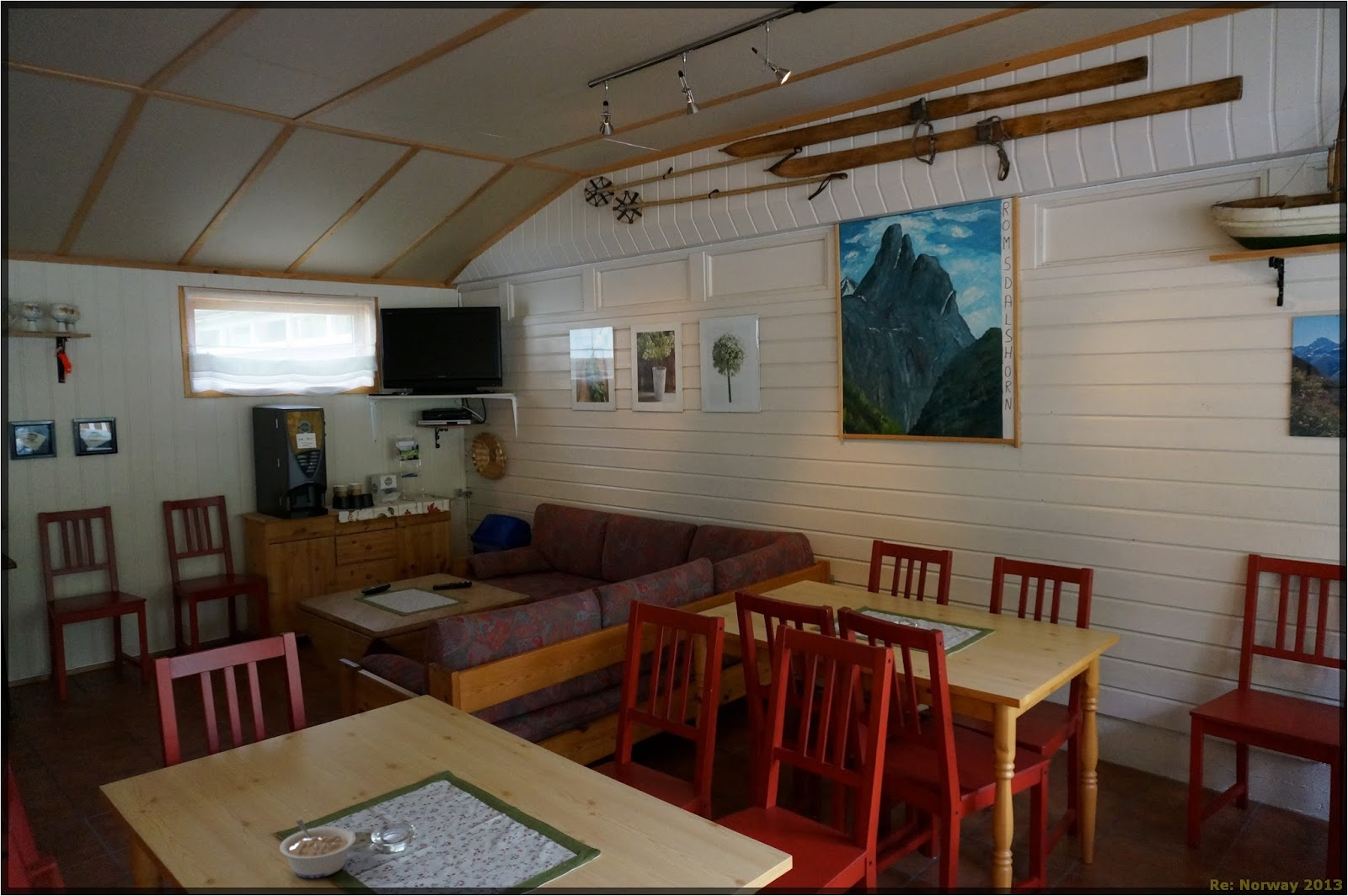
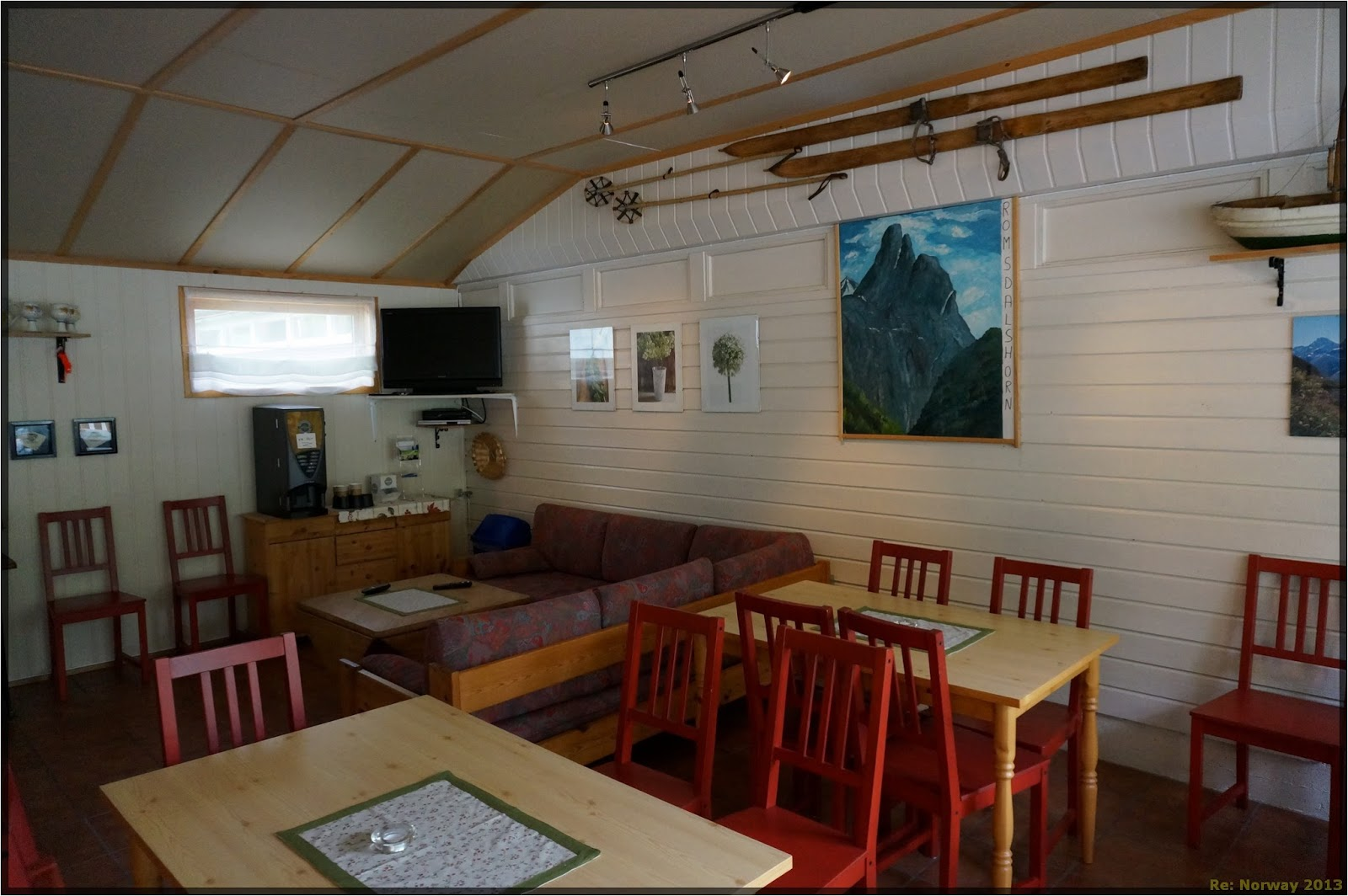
- legume (315, 851)
